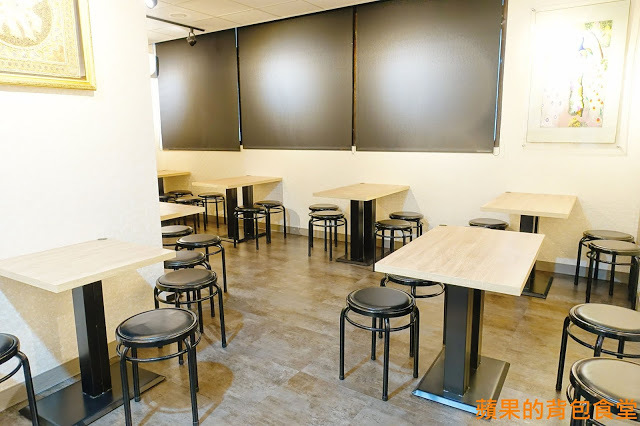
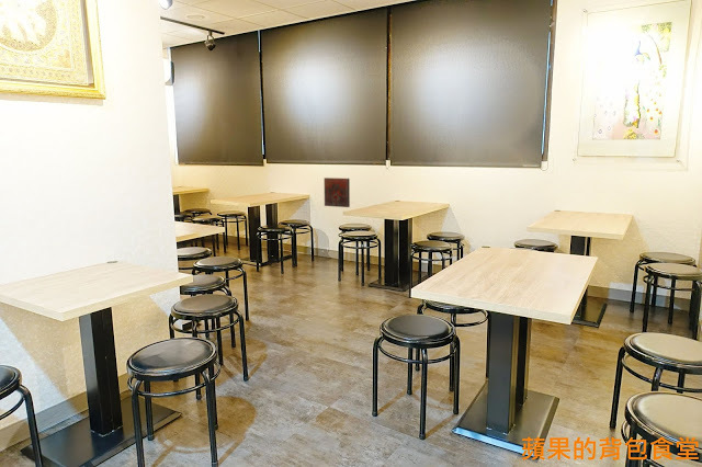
+ decorative tile (337, 192)
